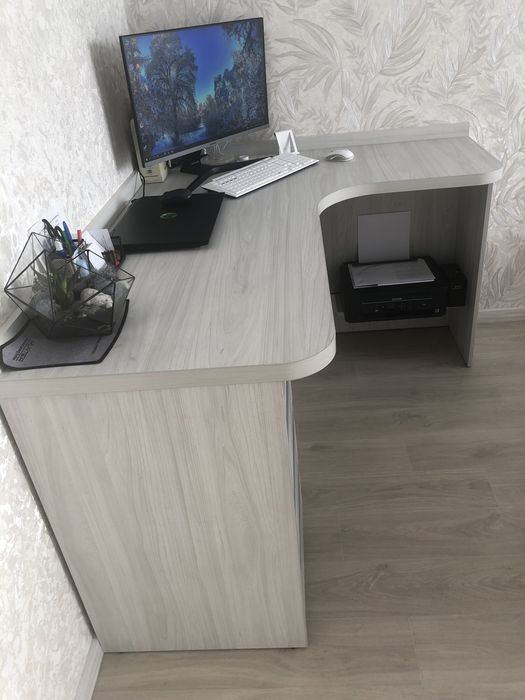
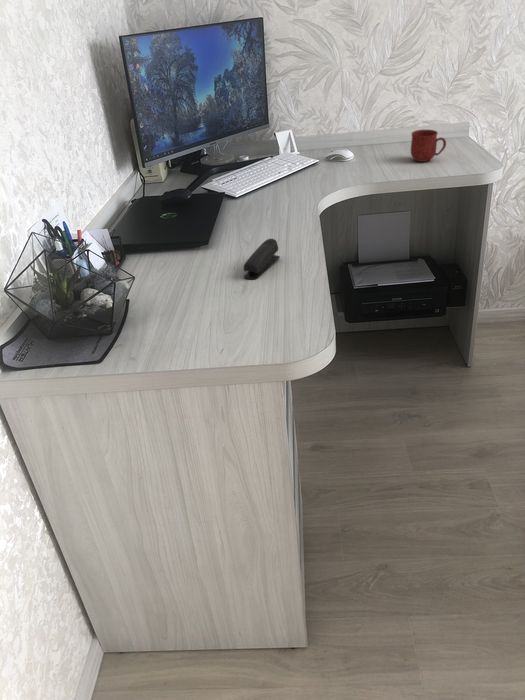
+ stapler (261, 258)
+ mug (428, 146)
